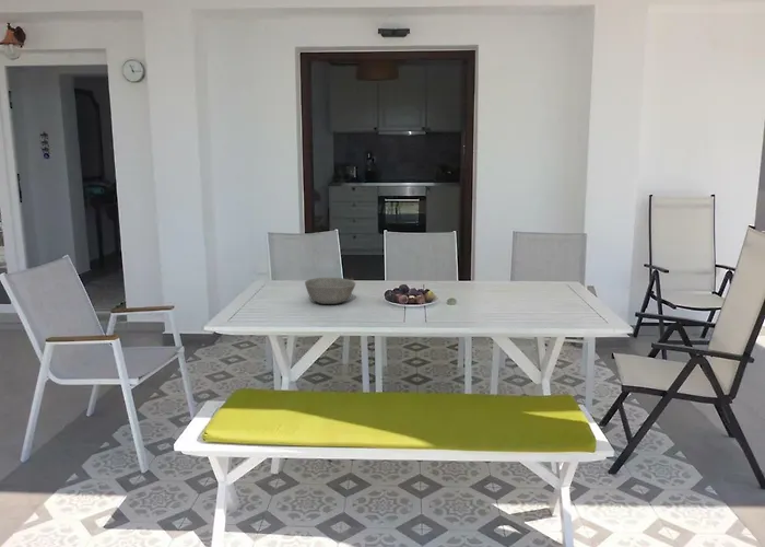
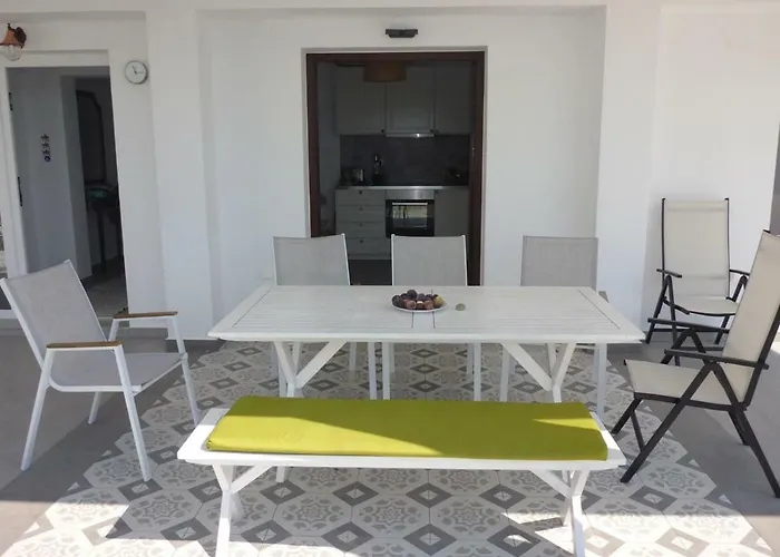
- bowl (330, 291)
